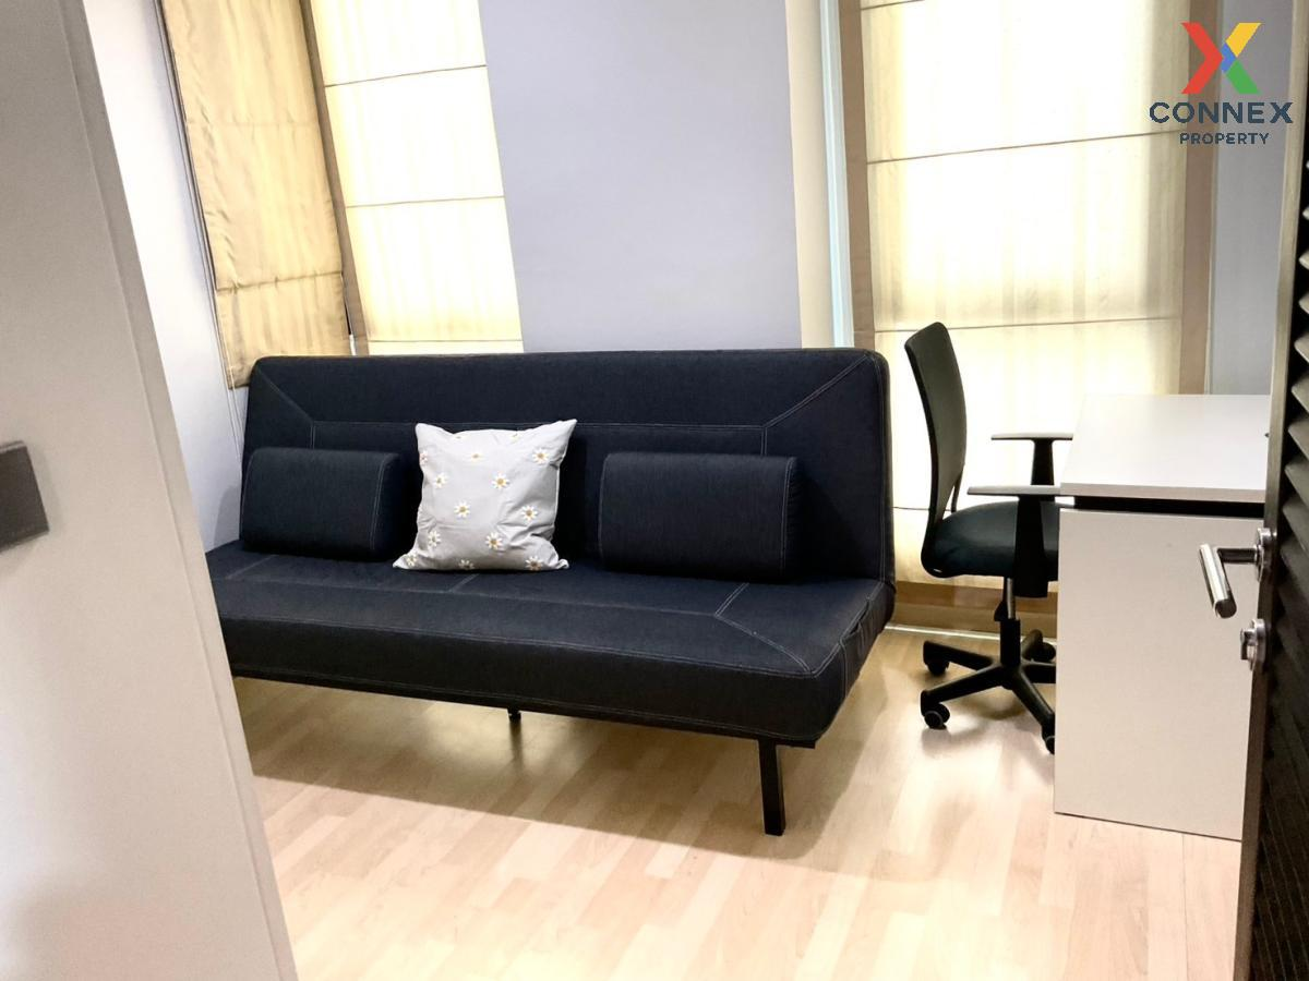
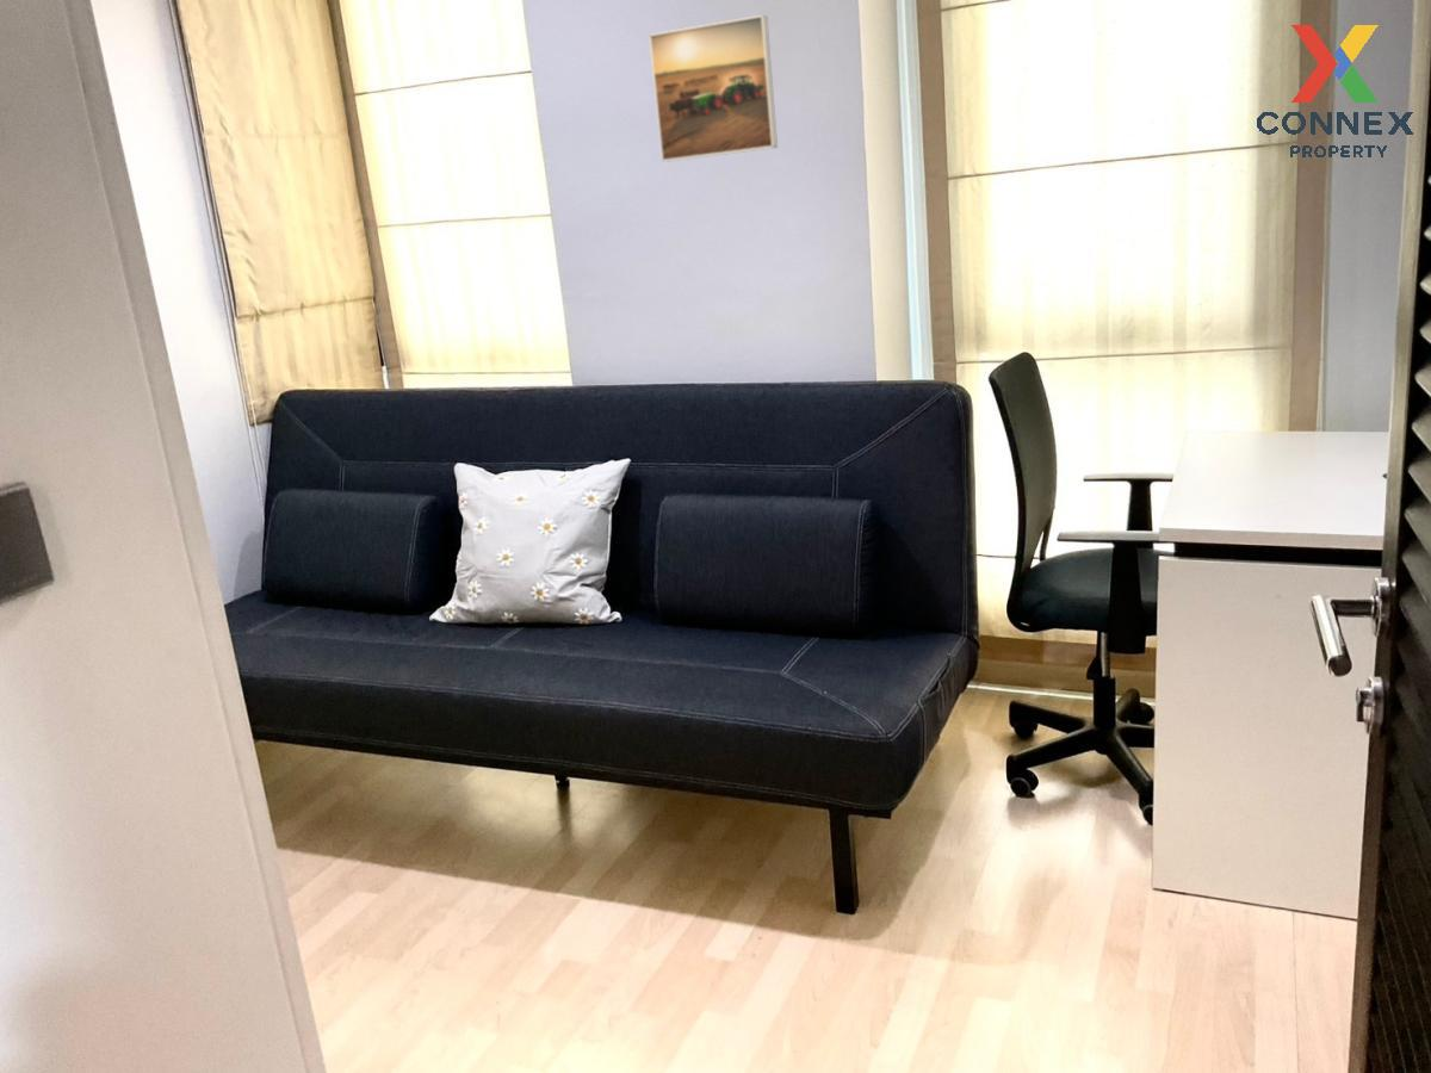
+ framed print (712, 91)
